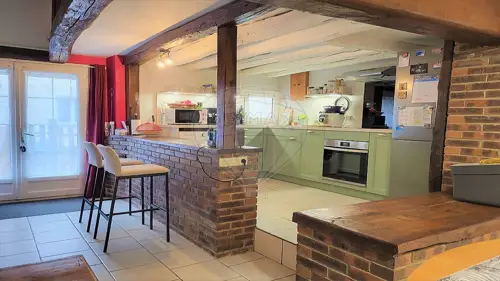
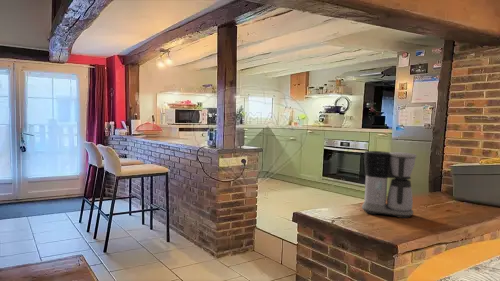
+ coffee maker (386, 183)
